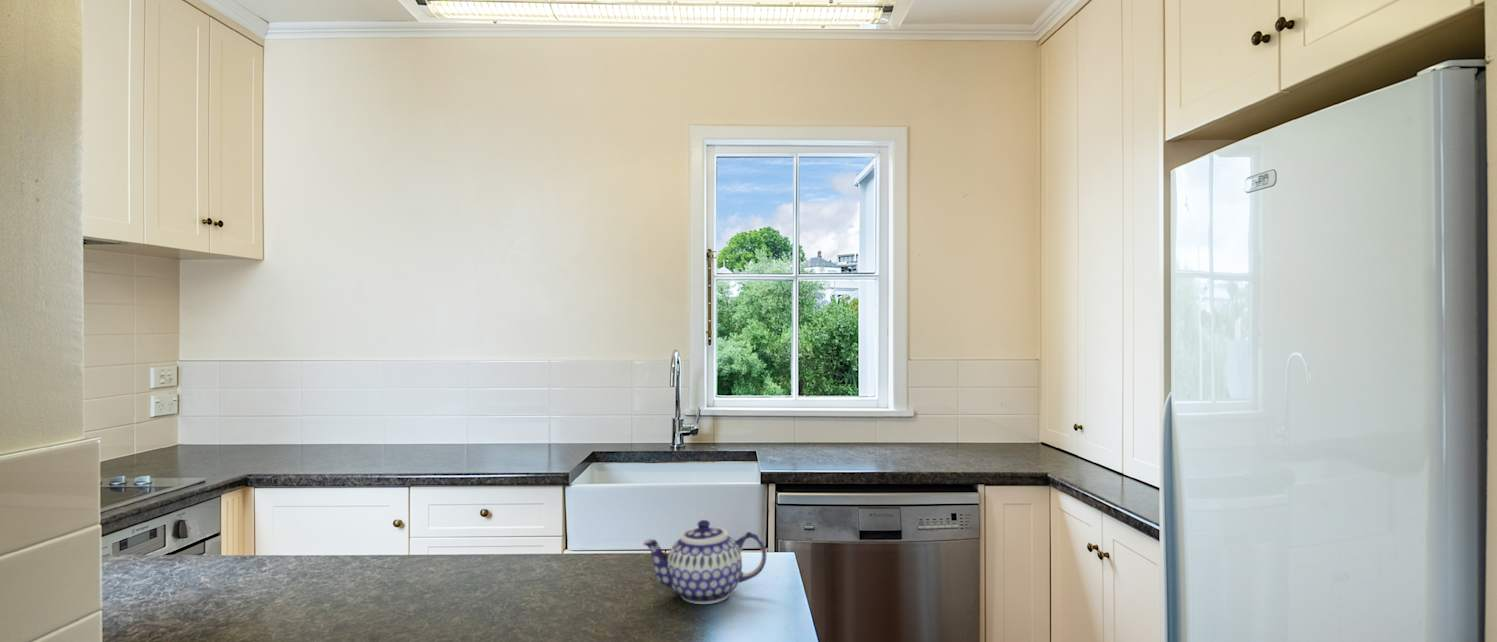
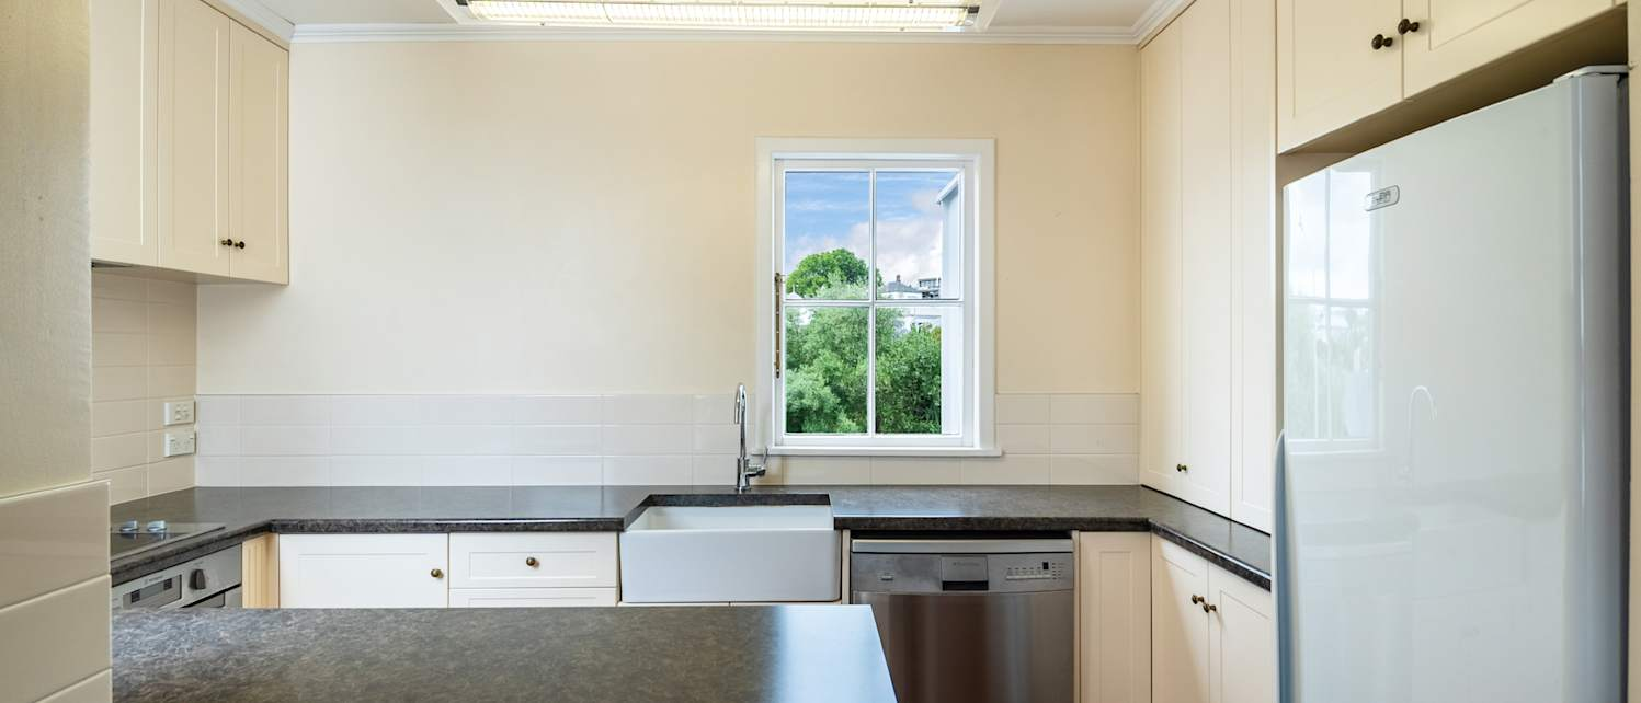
- teapot (705, 557)
